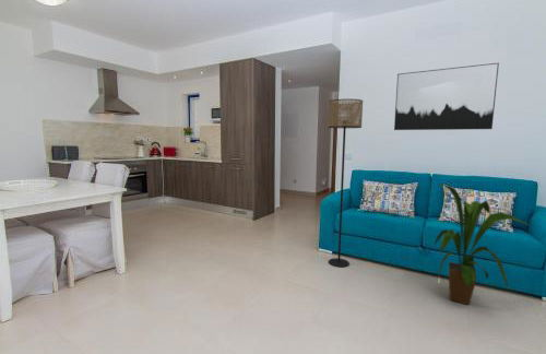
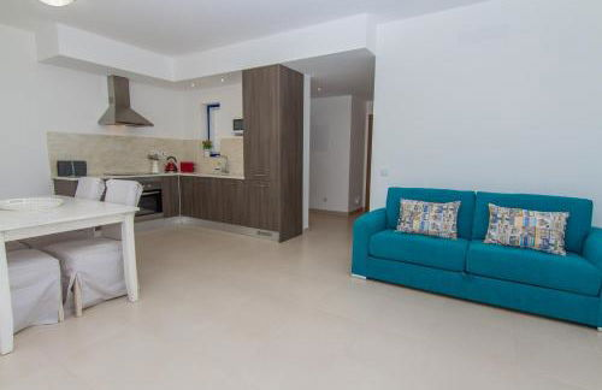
- floor lamp (342, 185)
- wall art (441, 99)
- house plant (478, 247)
